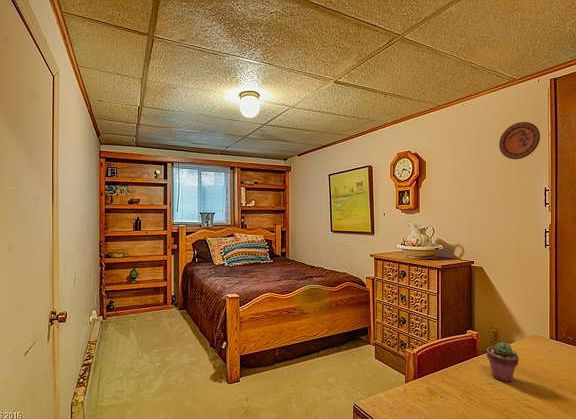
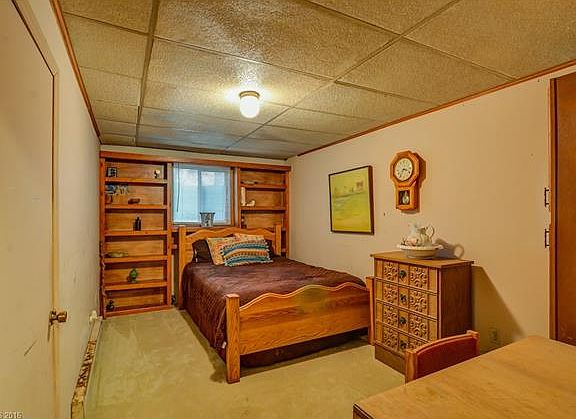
- decorative plate (518, 140)
- potted succulent (502, 360)
